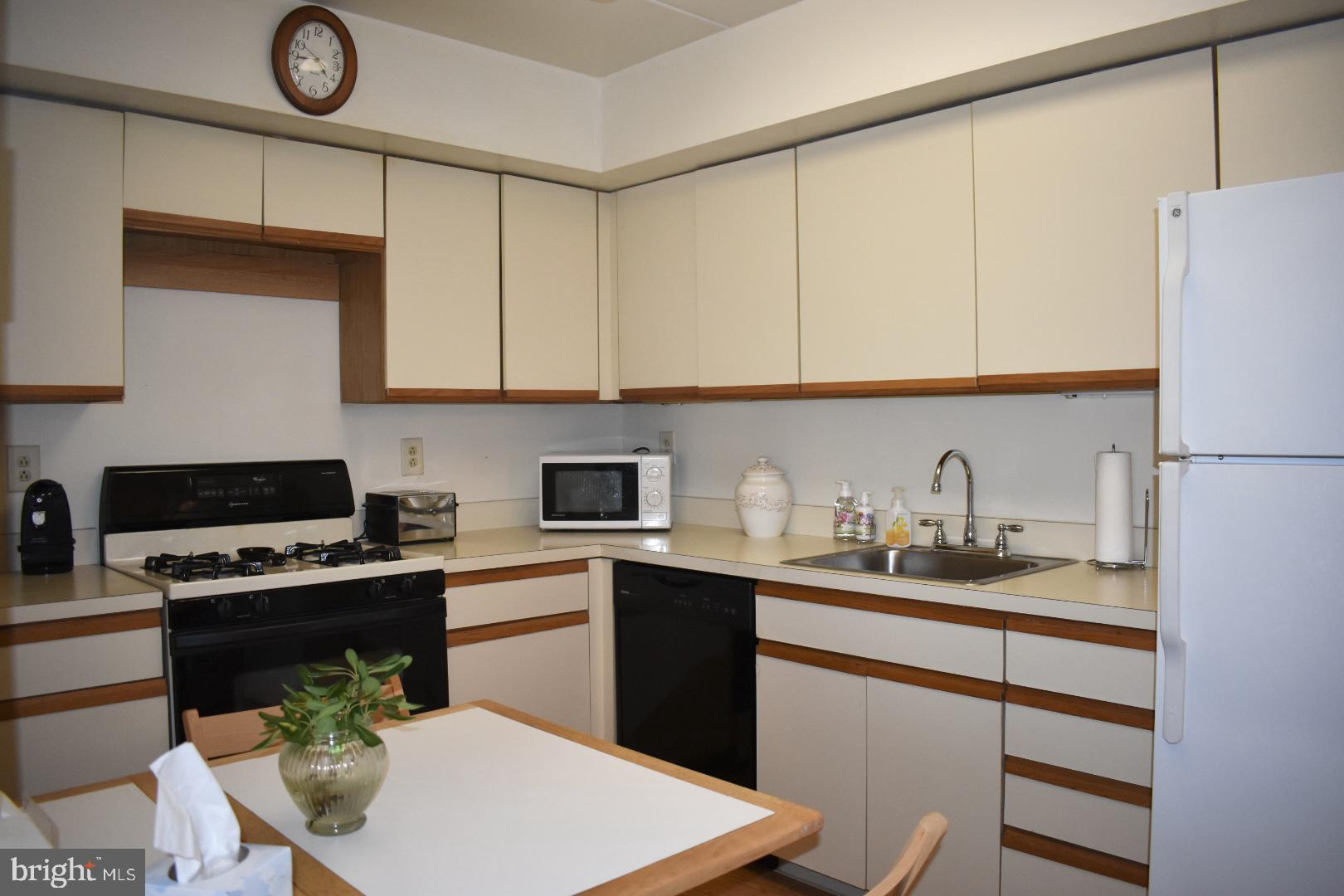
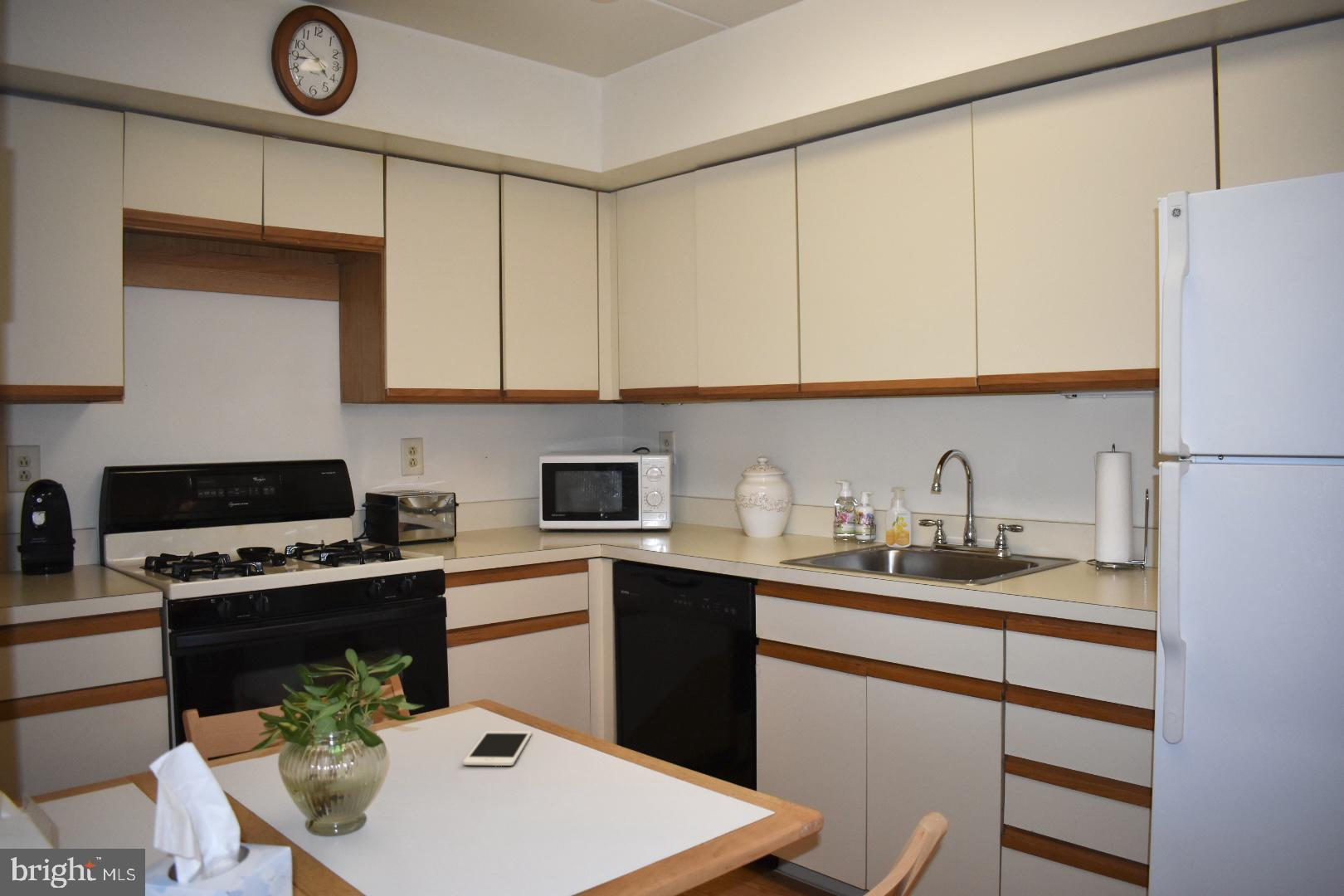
+ cell phone (499, 747)
